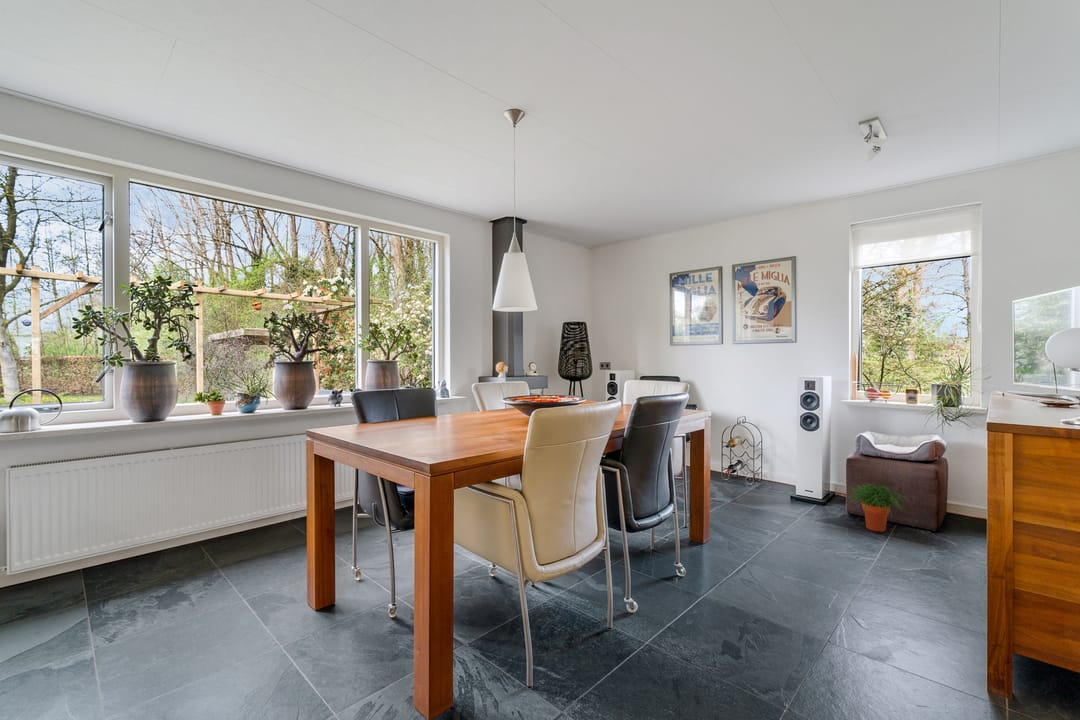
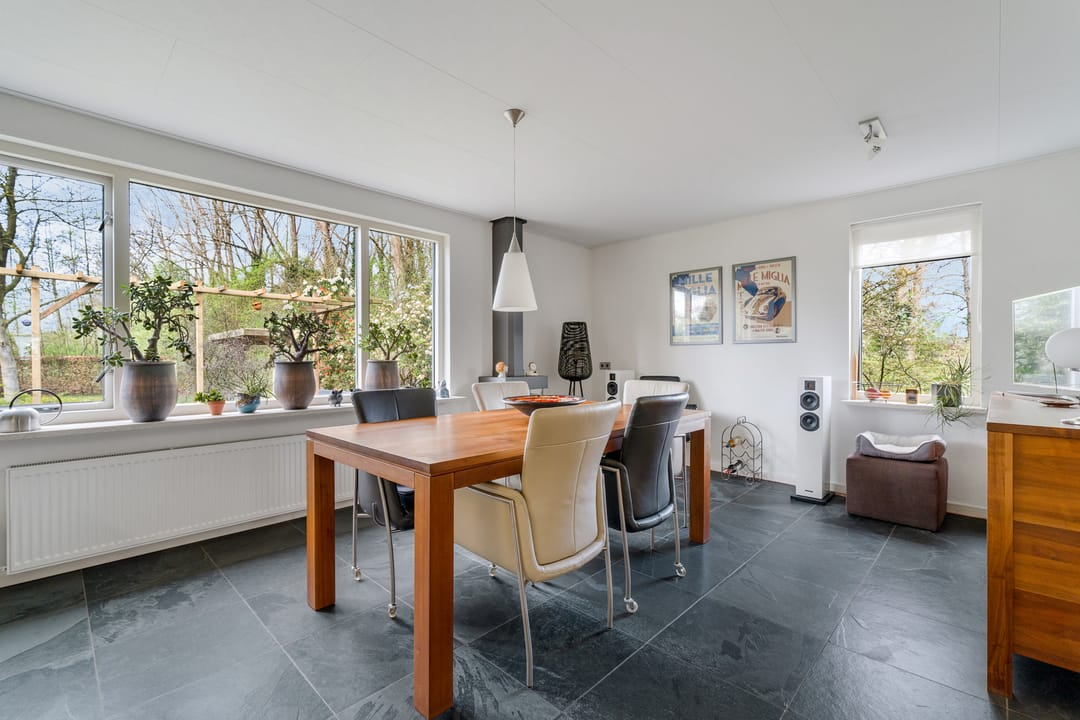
- potted plant (875, 506)
